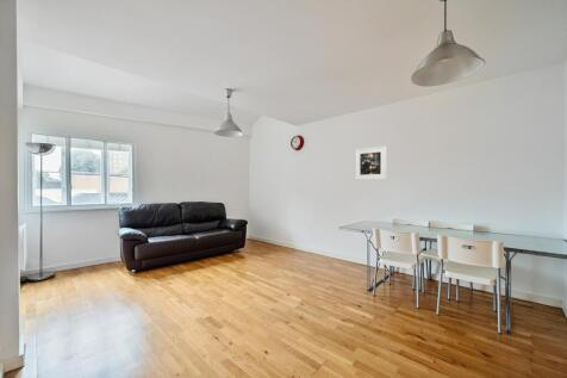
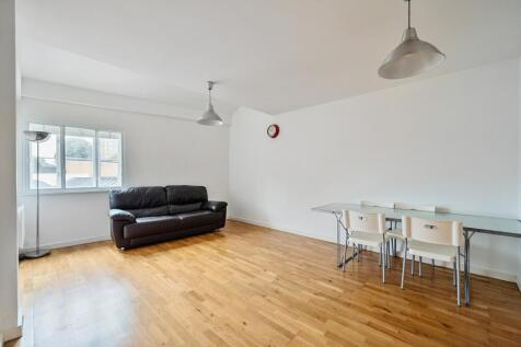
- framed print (369, 163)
